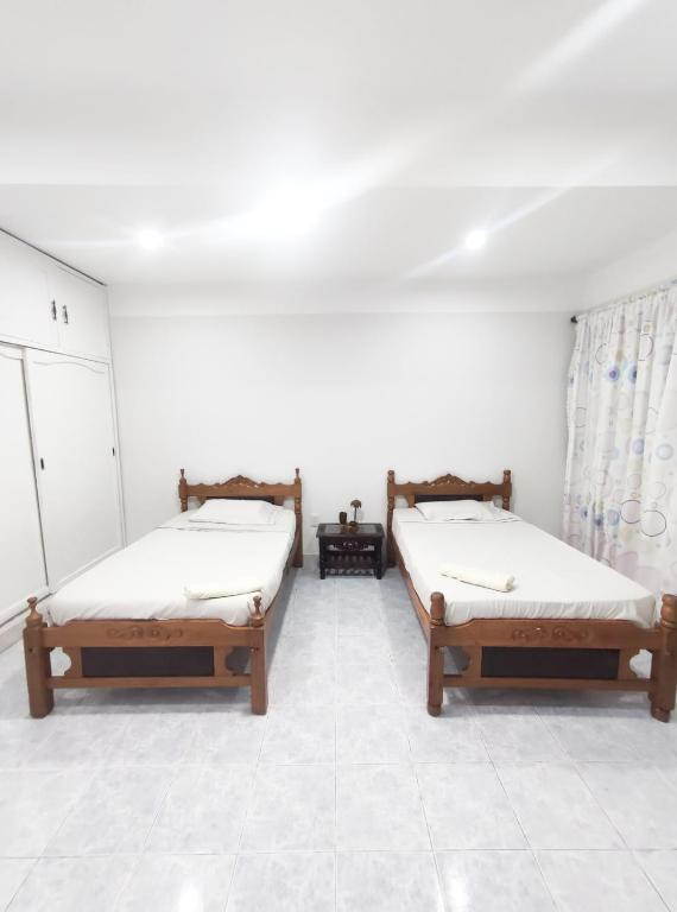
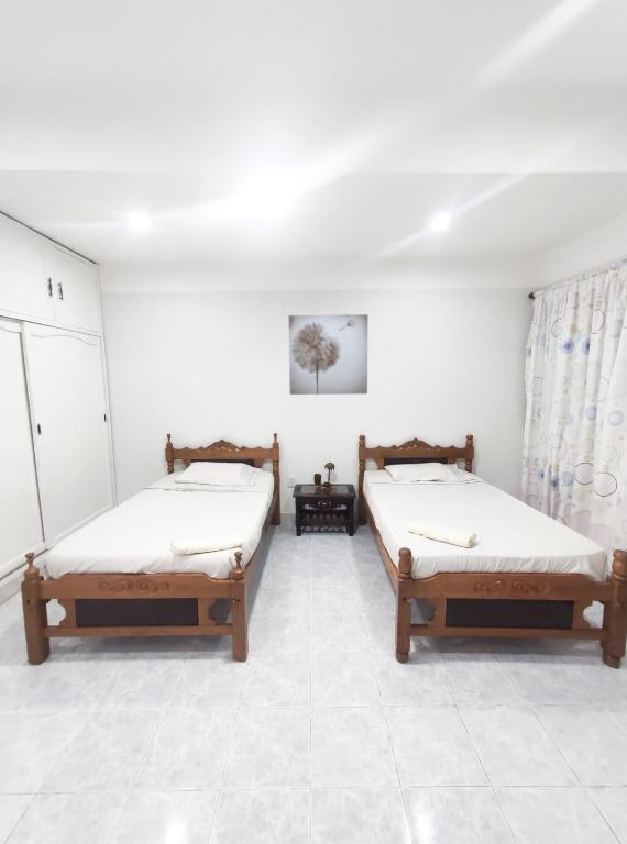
+ wall art (328, 355)
